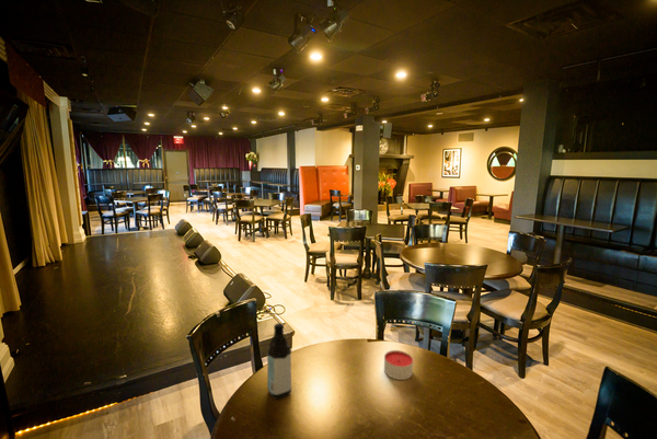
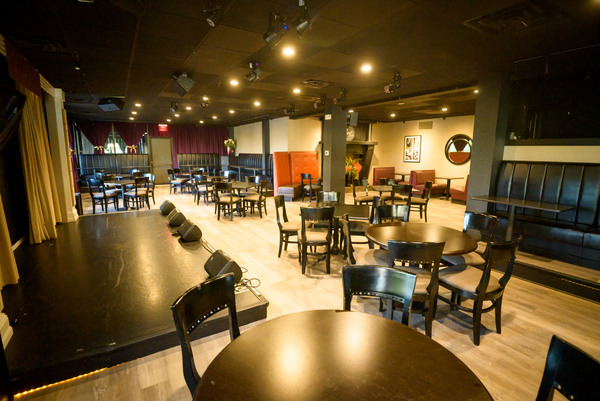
- water bottle (279, 359)
- candle (397, 363)
